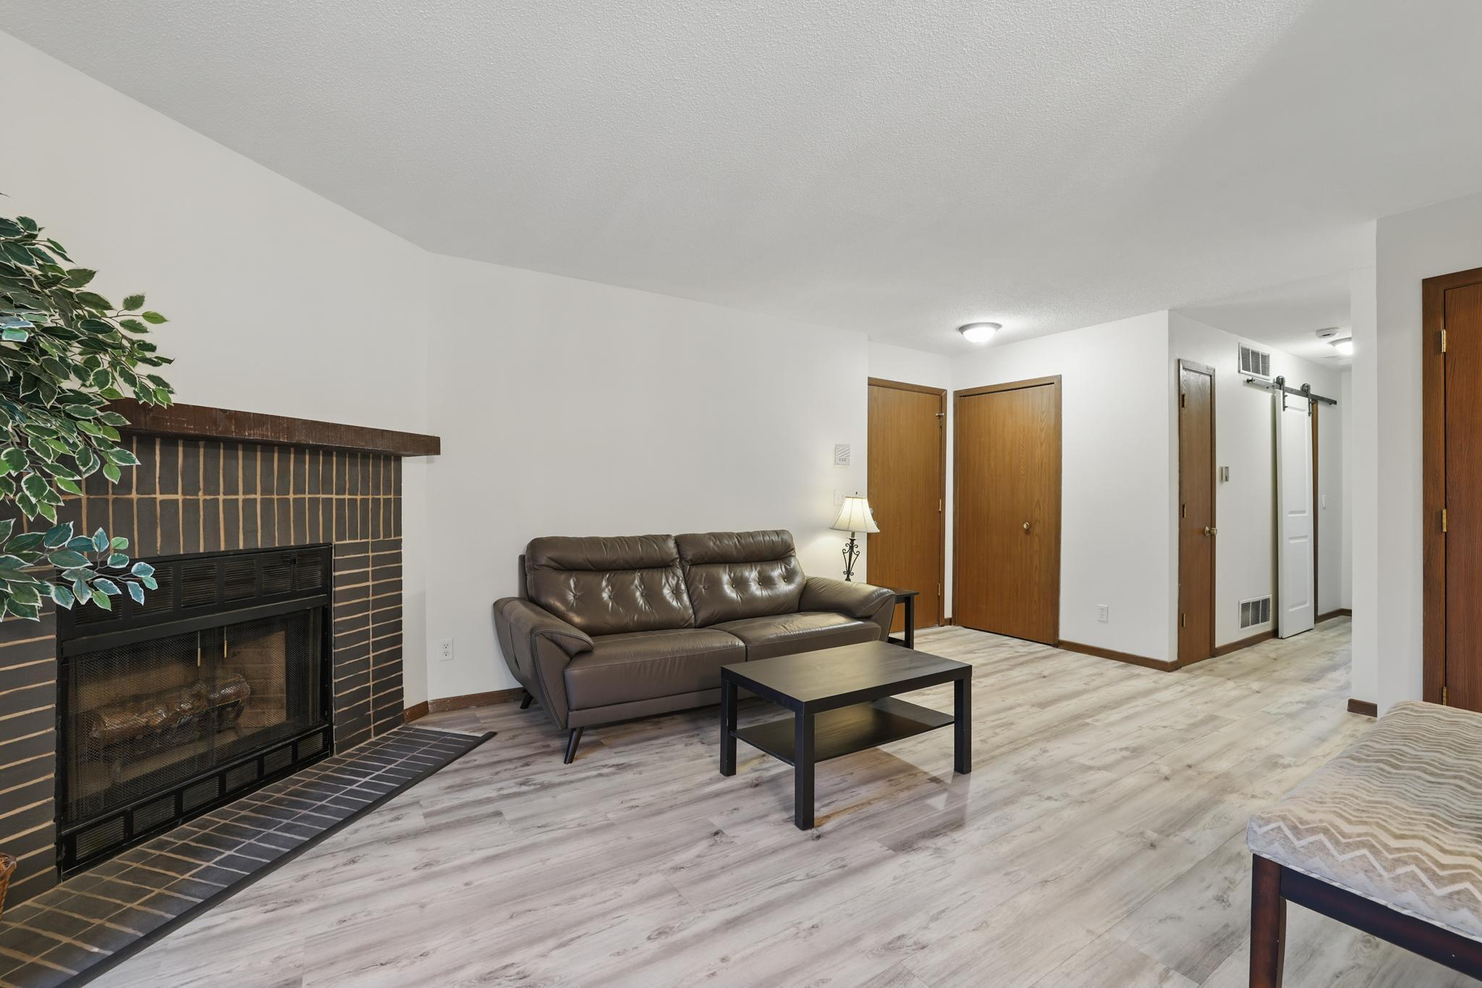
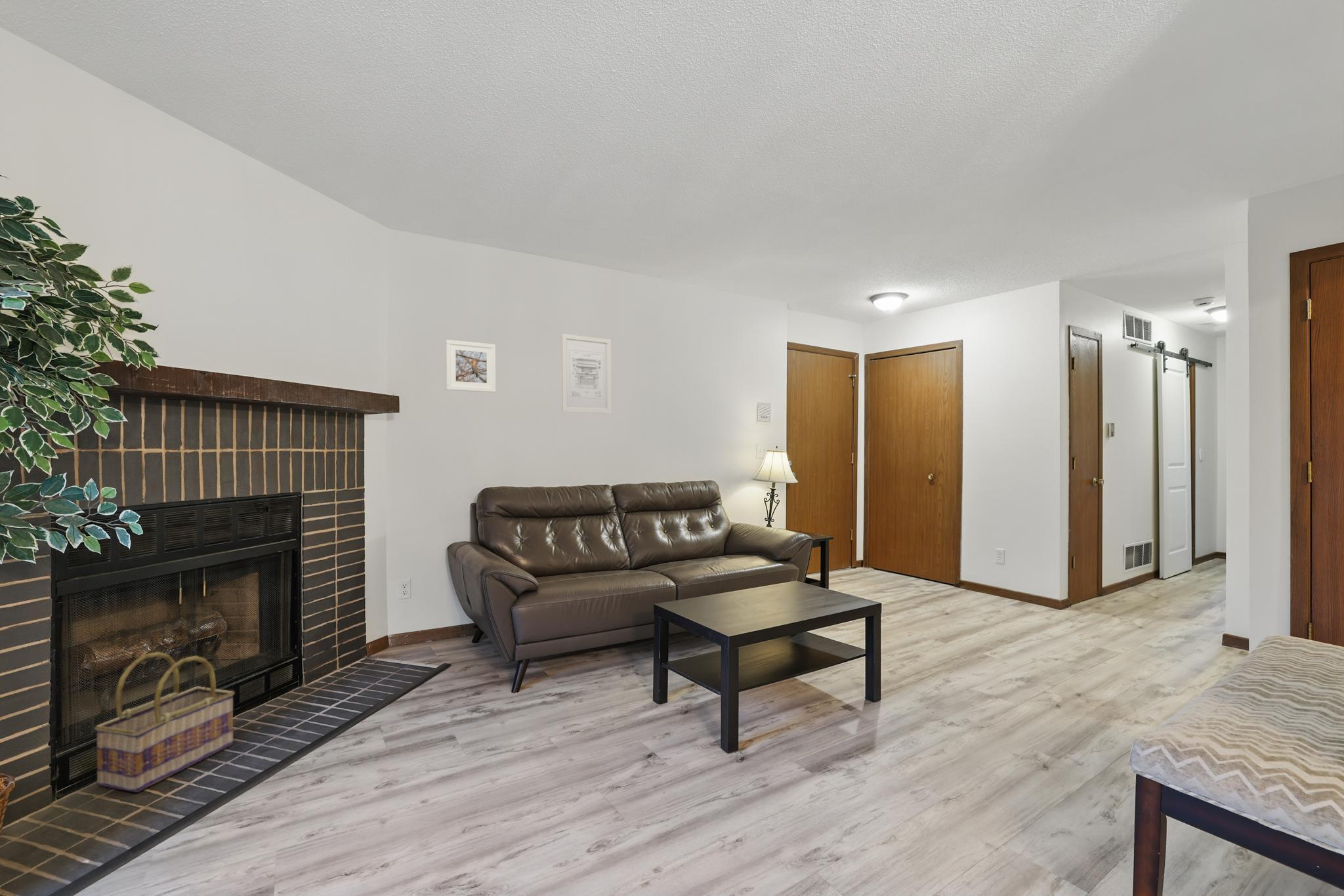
+ basket (169, 709)
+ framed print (471, 367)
+ wall art (587, 375)
